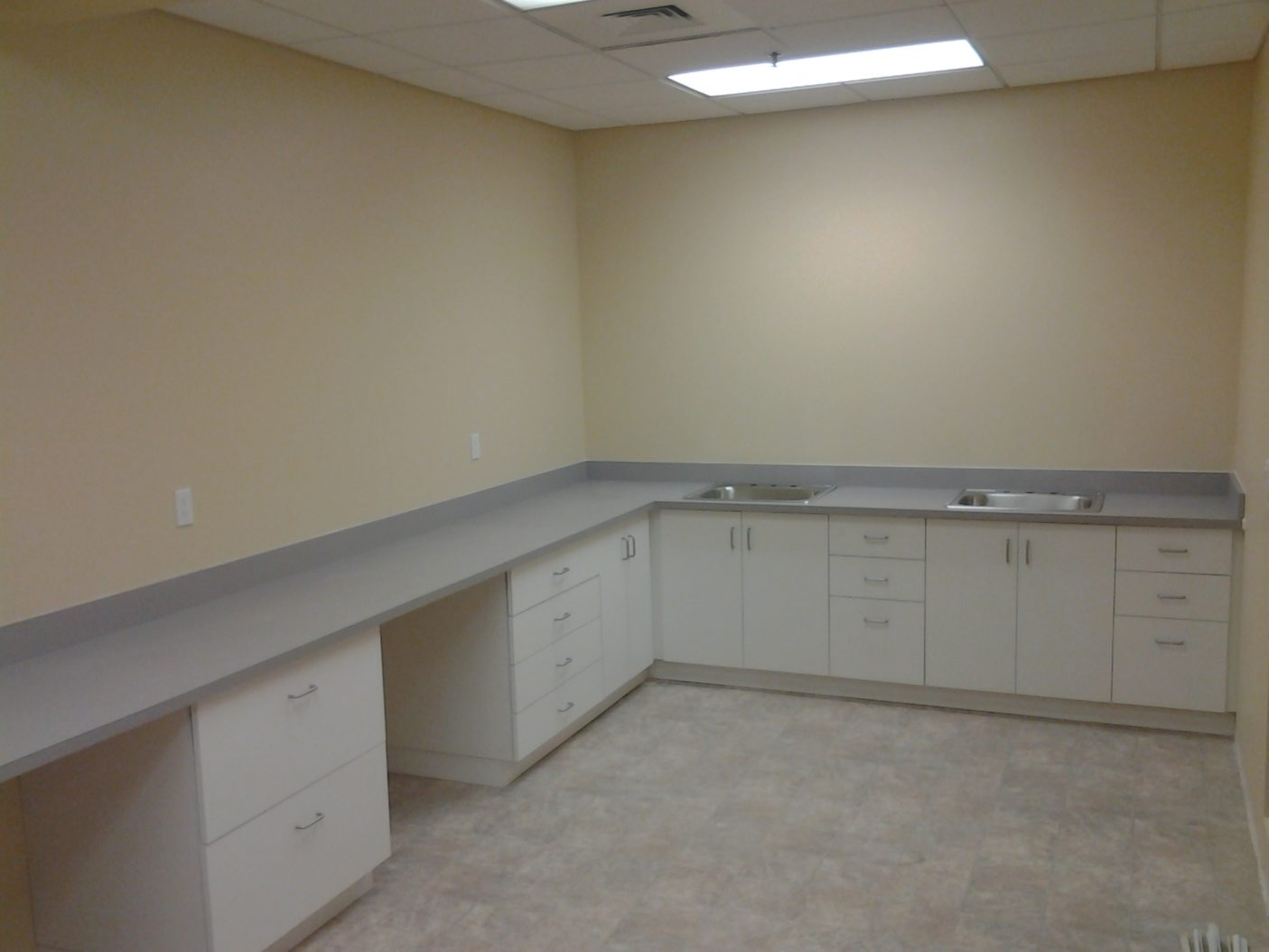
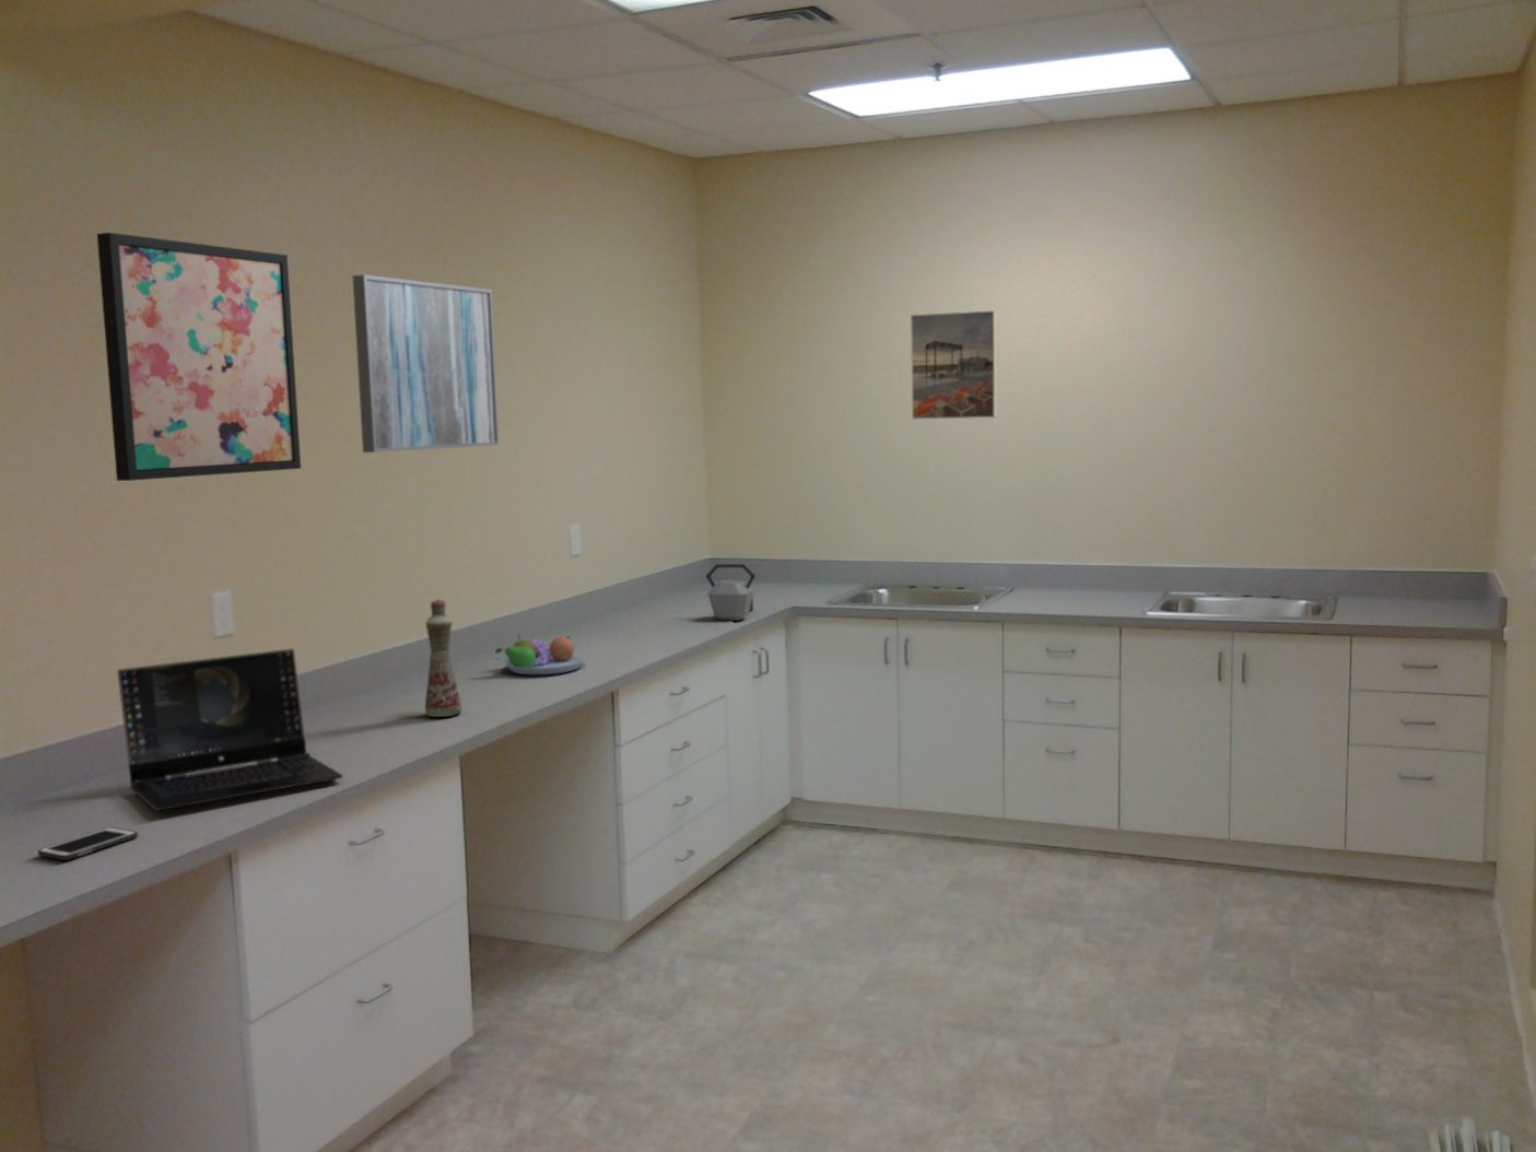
+ bottle (441, 657)
+ kettle (736, 588)
+ wall art (207, 361)
+ cell phone (88, 842)
+ laptop (230, 726)
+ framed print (954, 365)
+ wall art (431, 367)
+ fruit bowl (540, 651)
